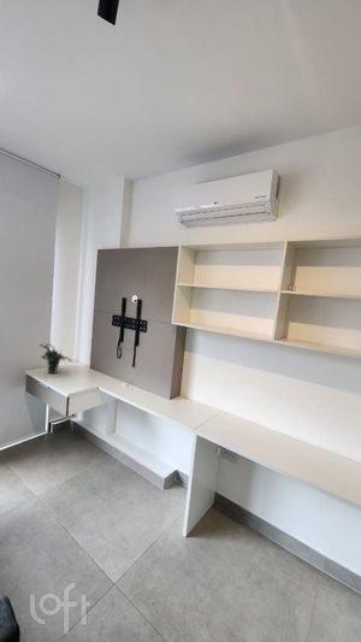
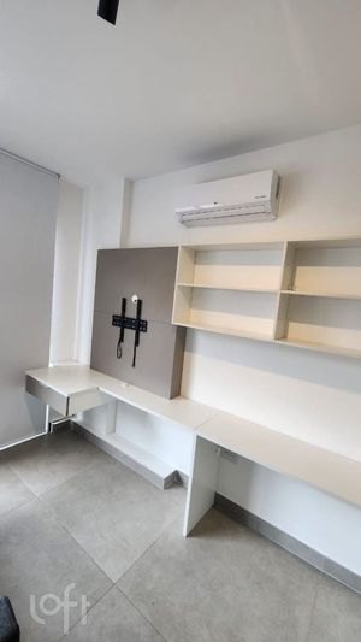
- potted plant (53, 358)
